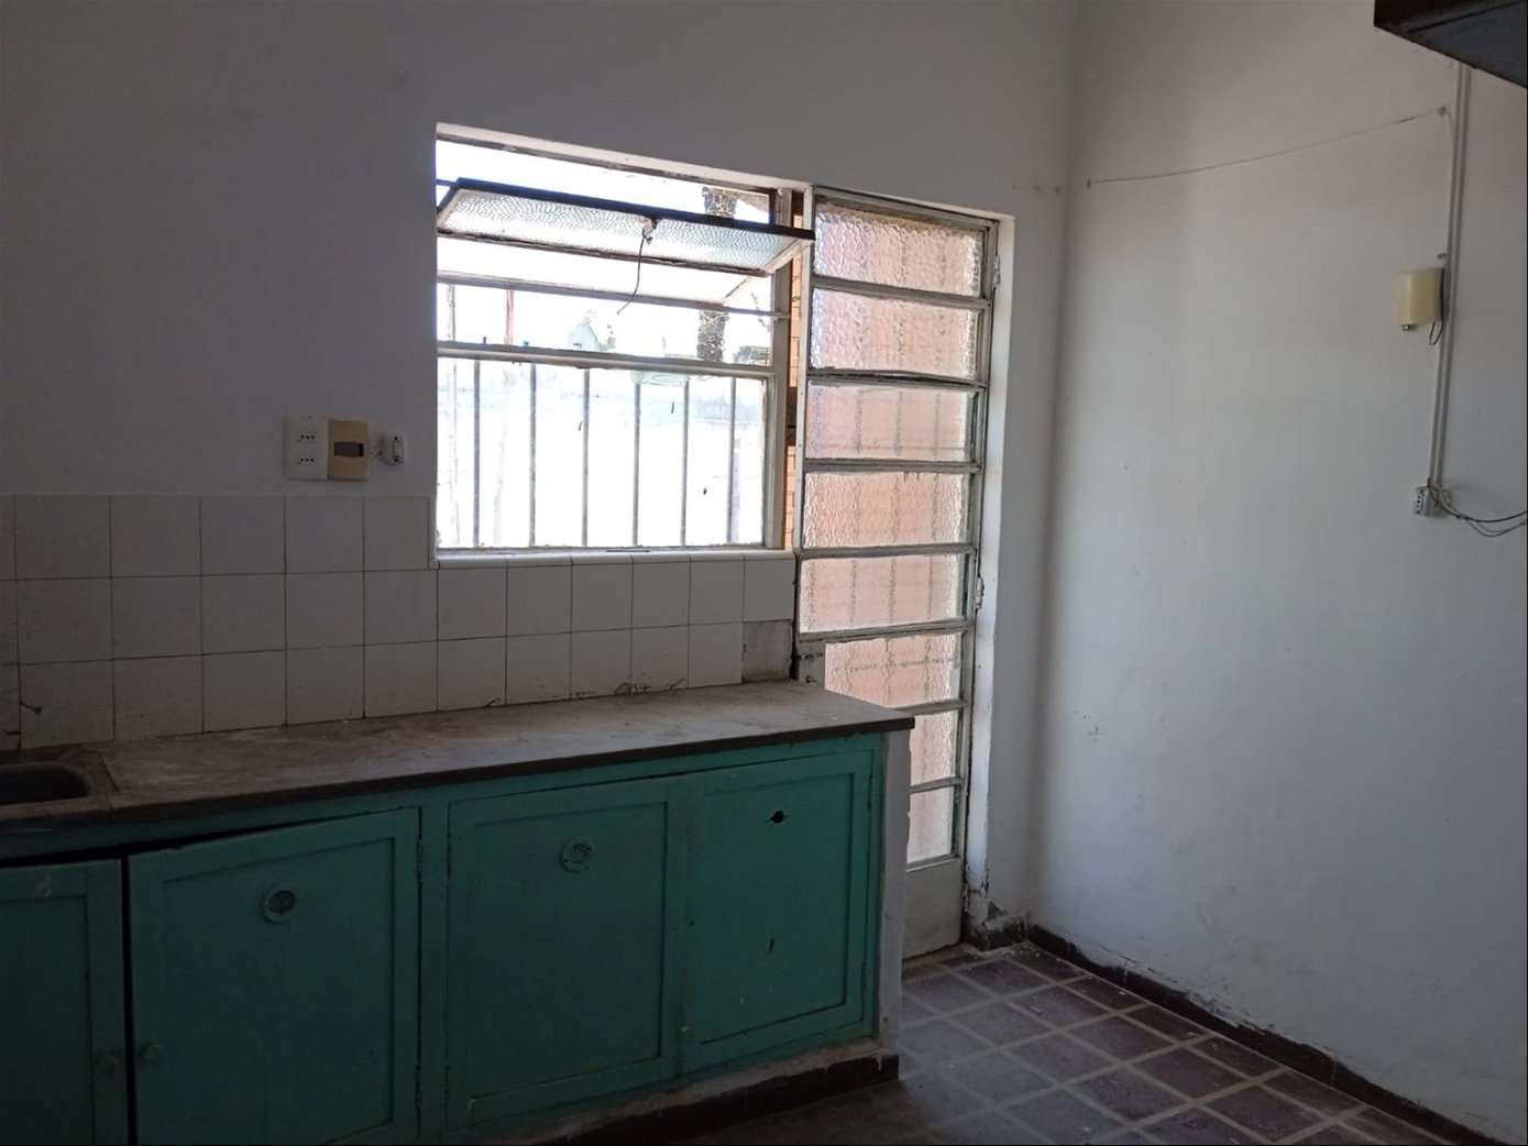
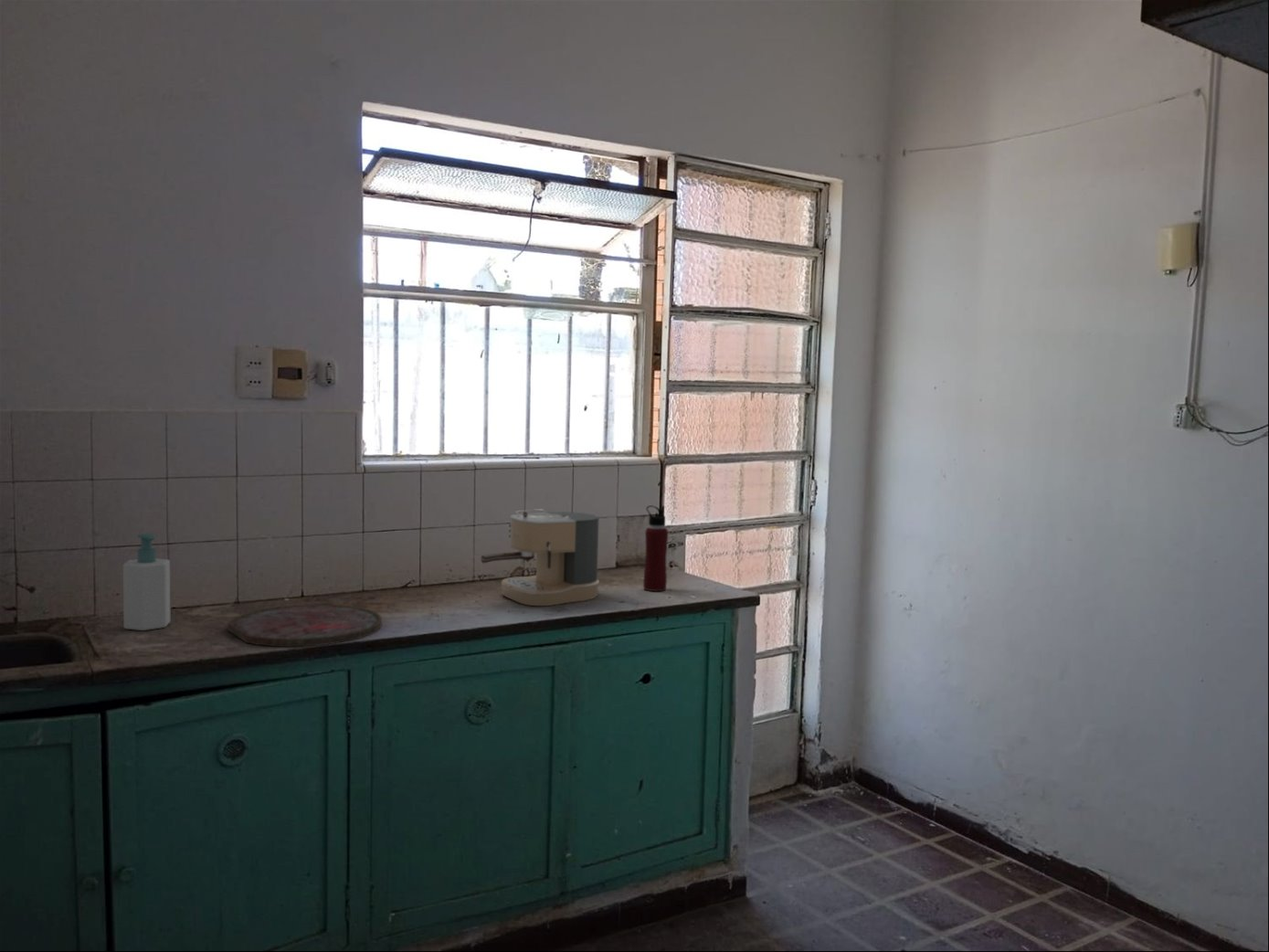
+ water bottle (656, 547)
+ coffee maker (540, 554)
+ soap bottle (146, 579)
+ cutting board (306, 623)
